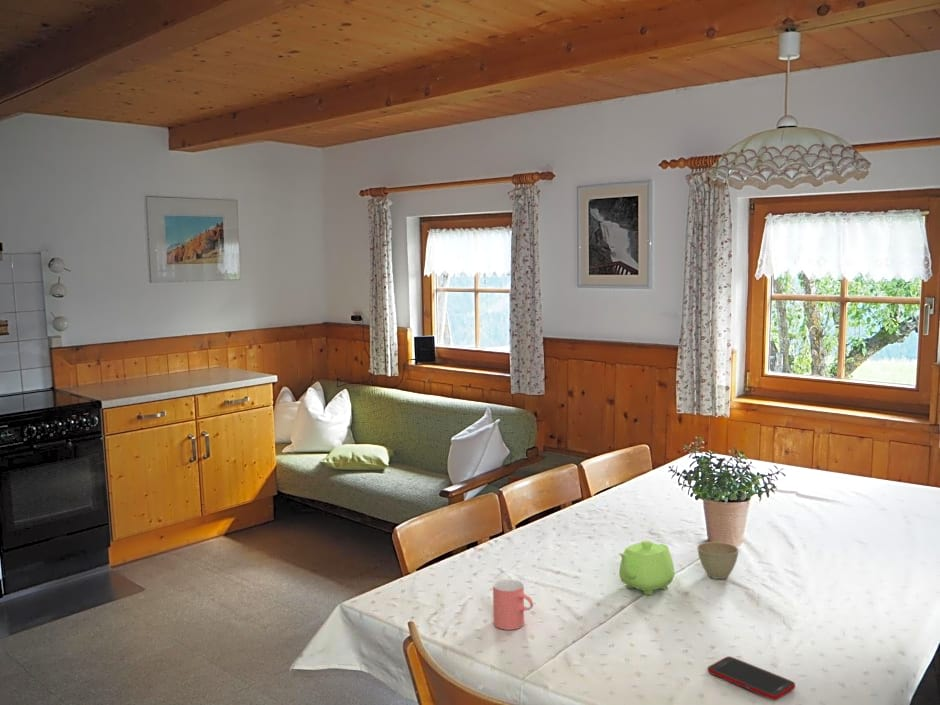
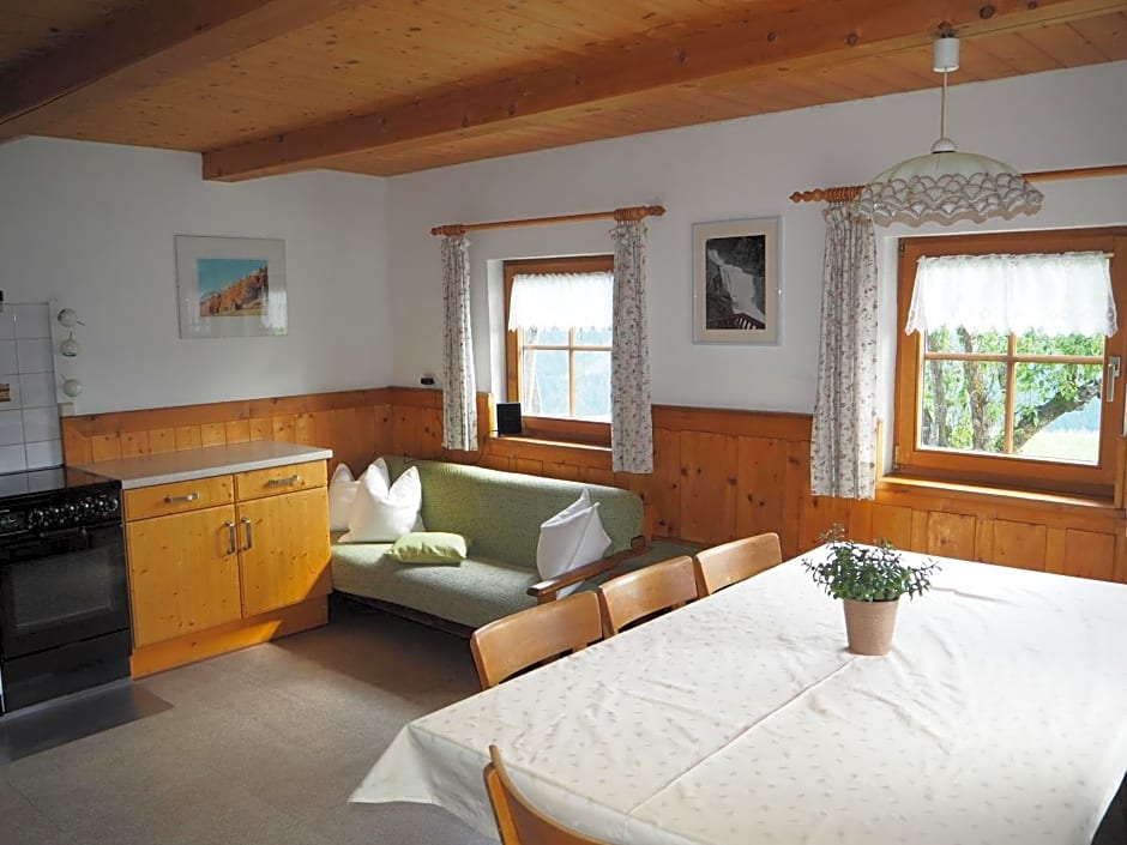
- flower pot (717, 561)
- teapot (643, 565)
- cell phone (750, 677)
- cup (514, 605)
